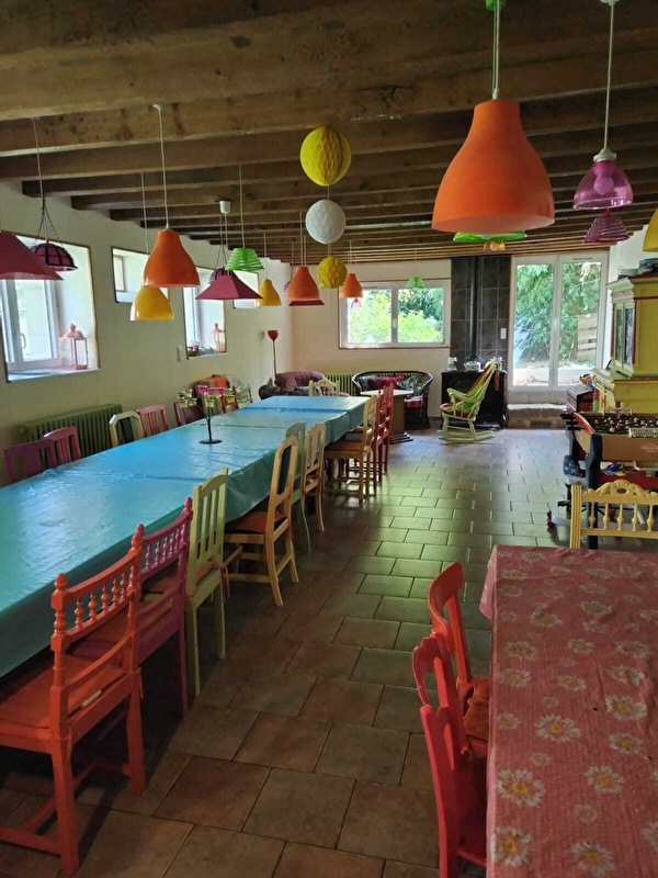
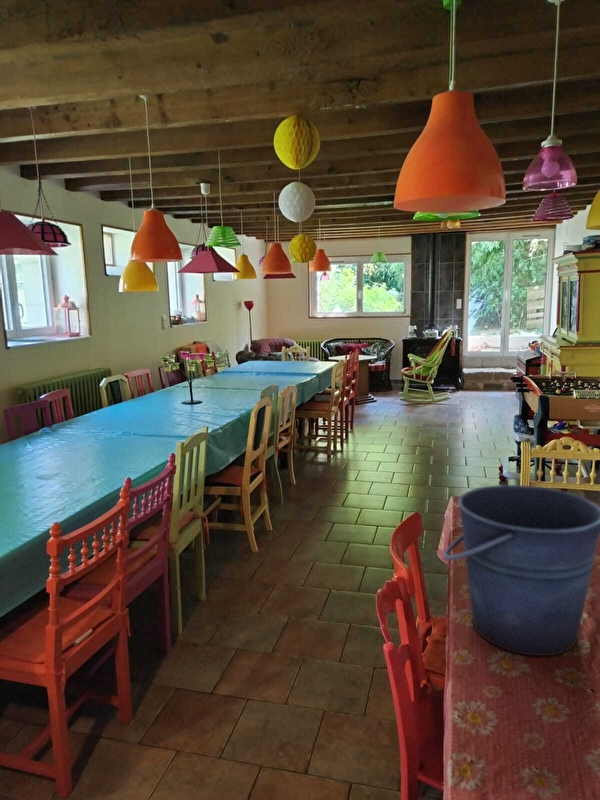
+ bucket (517, 565)
